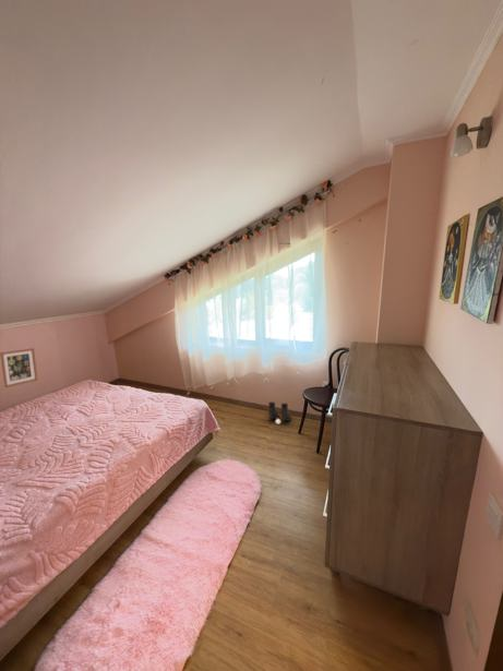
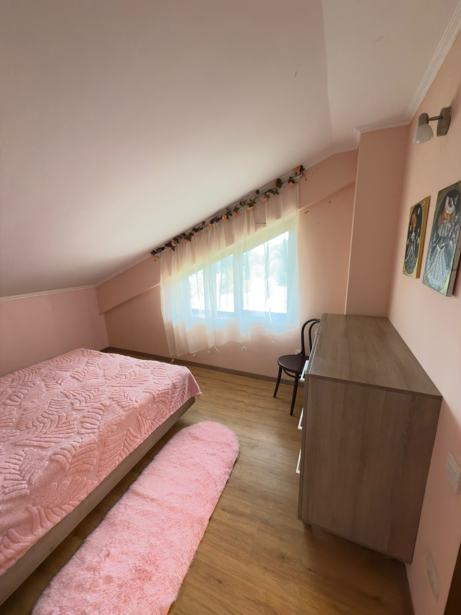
- wall art (20, 367)
- boots (282, 410)
